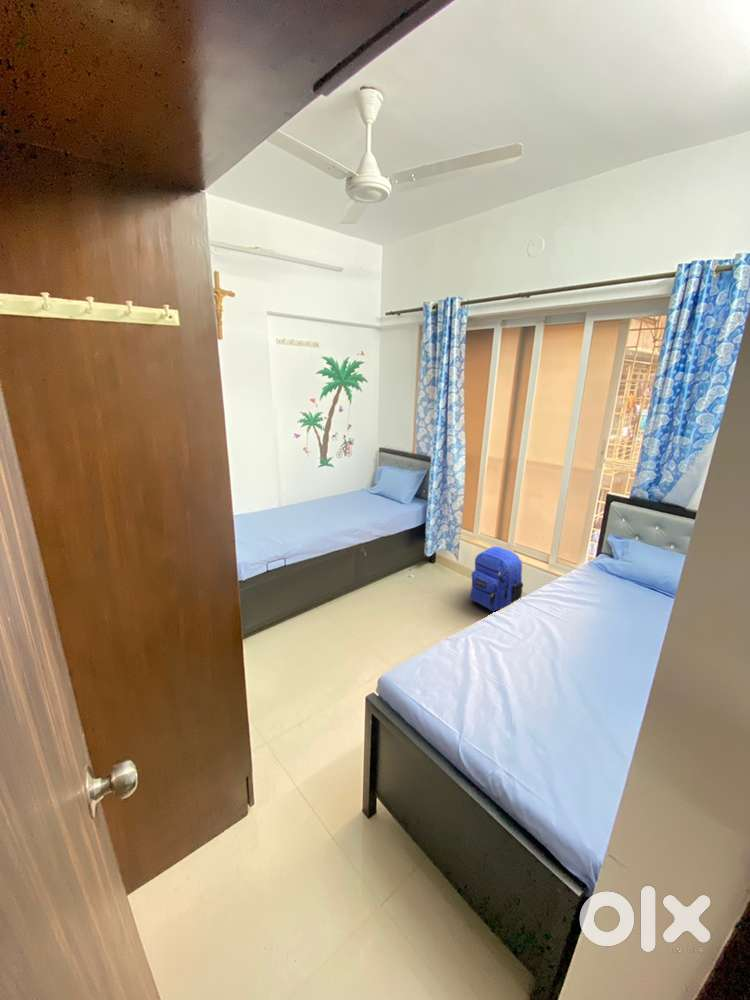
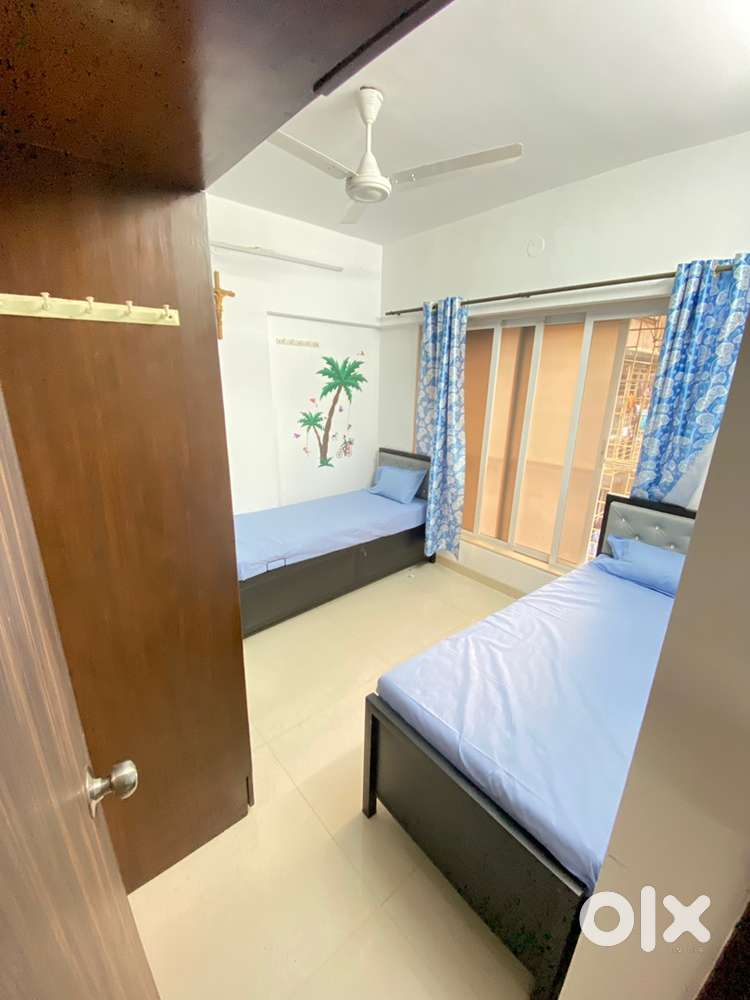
- backpack (496, 578)
